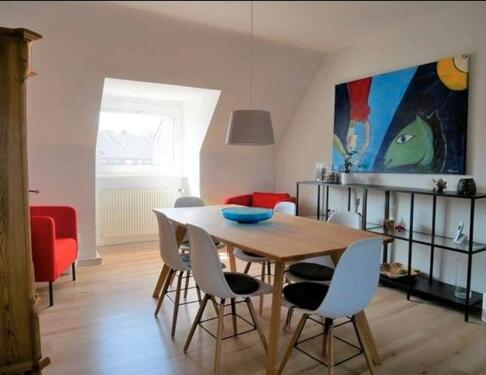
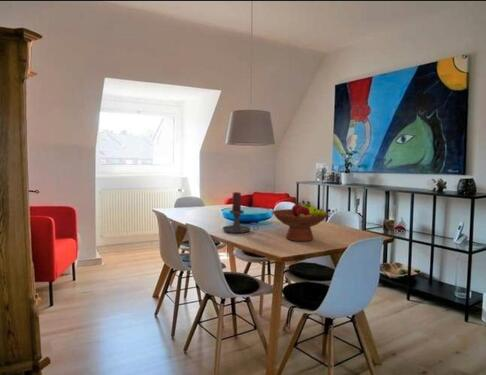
+ fruit bowl (299, 220)
+ candle holder (240, 211)
